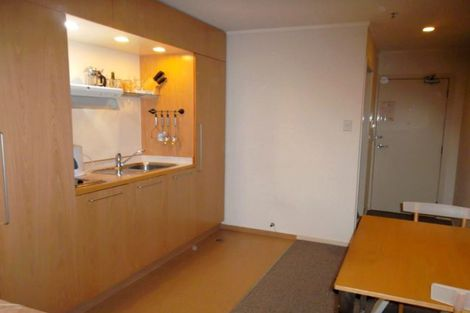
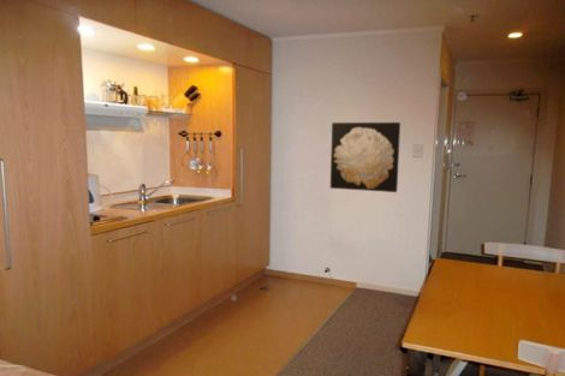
+ wall art (363, 156)
